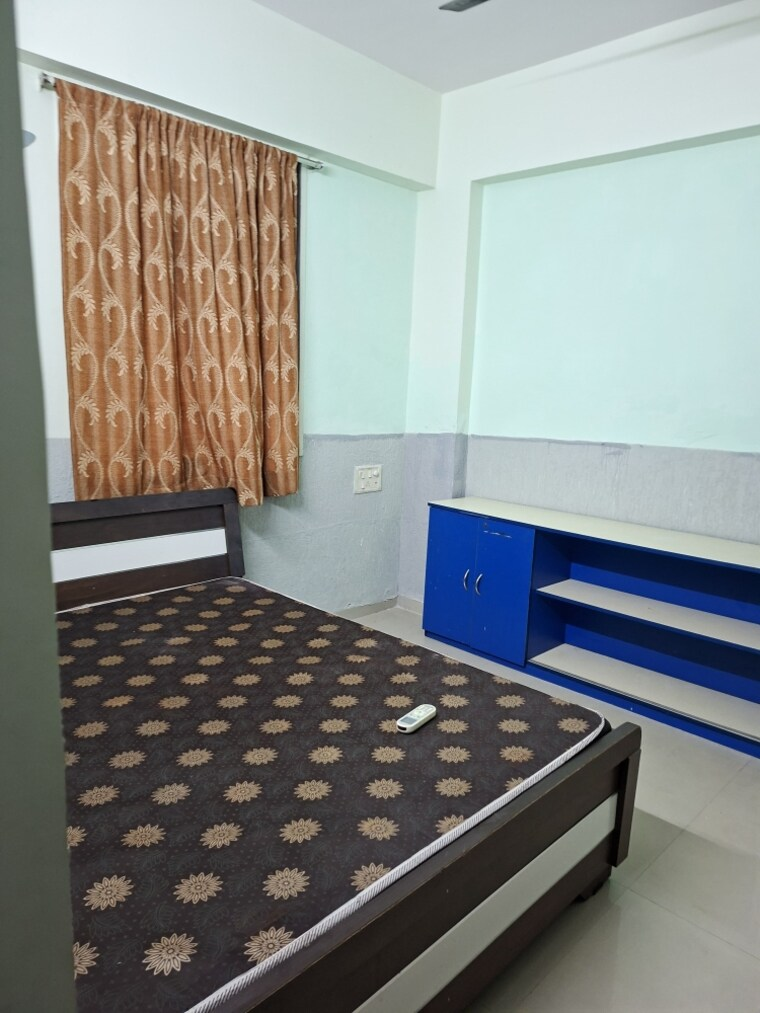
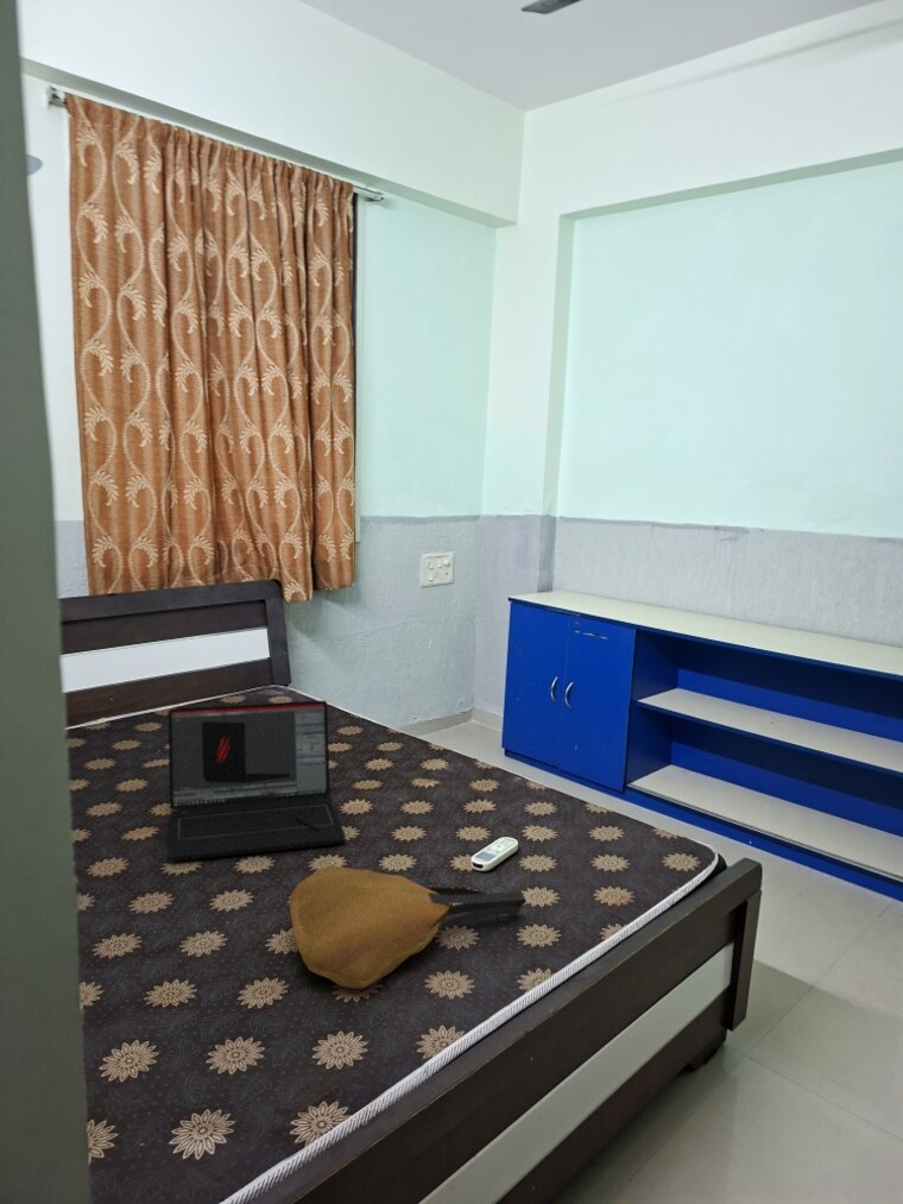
+ tote bag (415, 910)
+ laptop (254, 774)
